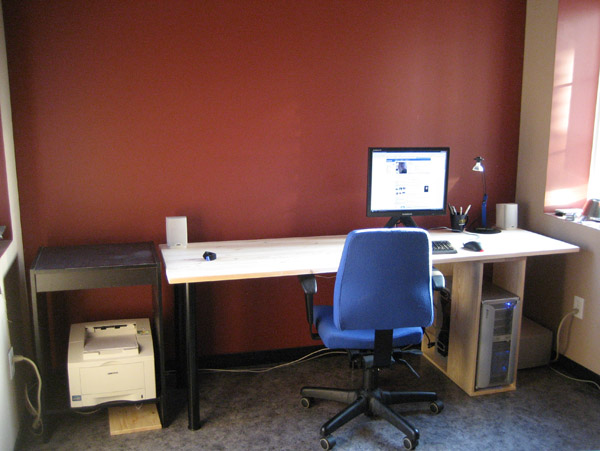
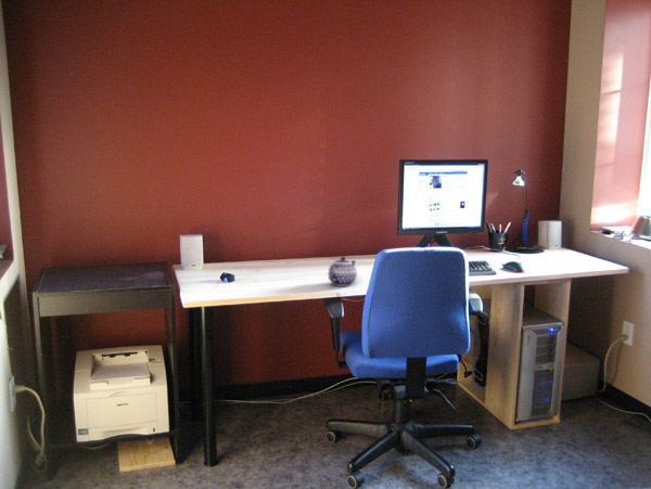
+ teapot (342, 270)
